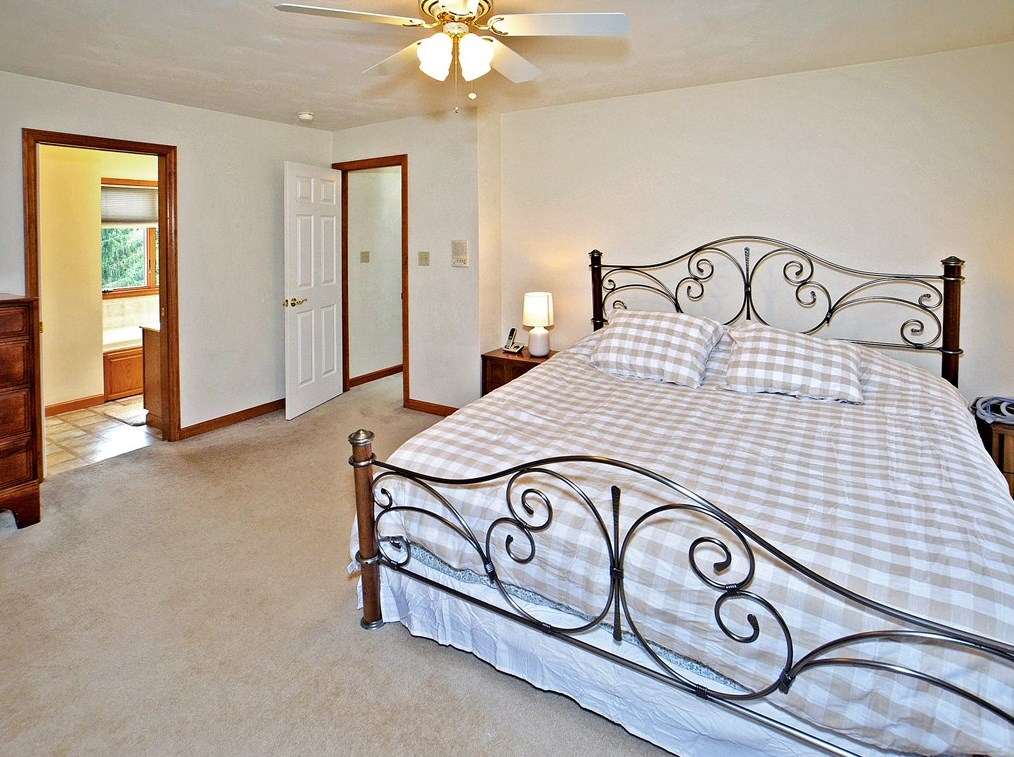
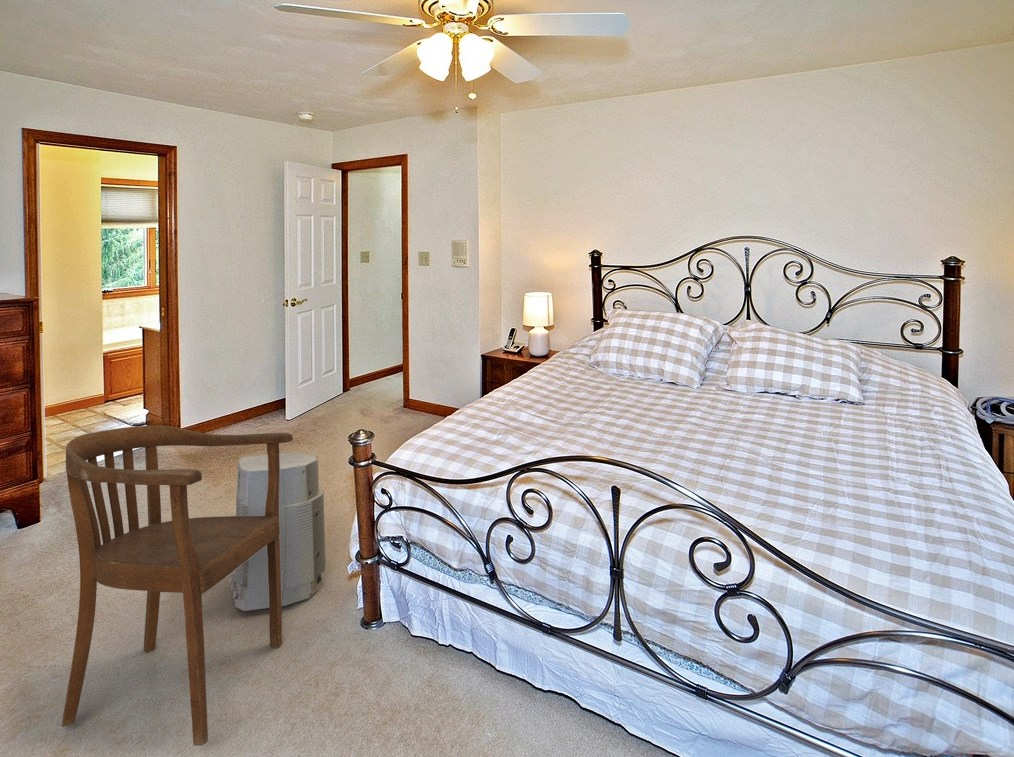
+ air purifier (279, 525)
+ armchair (176, 563)
